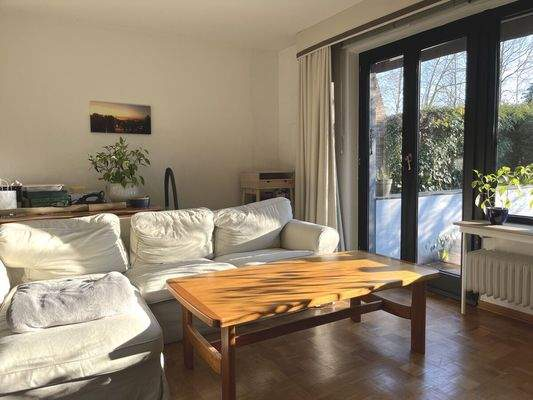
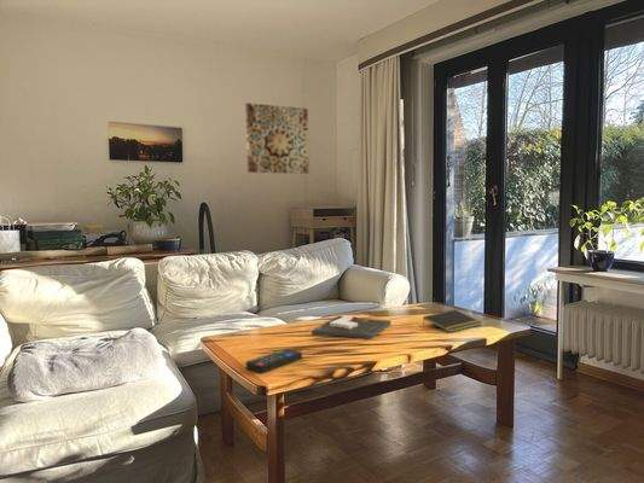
+ notepad (452, 320)
+ wall art (278, 139)
+ remote control (274, 359)
+ board game (352, 324)
